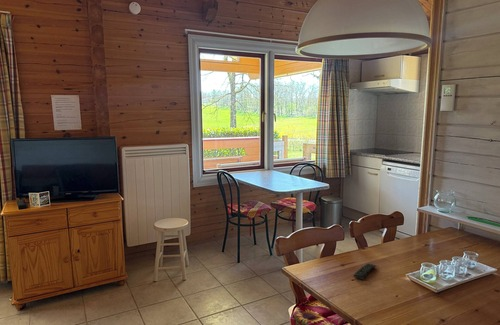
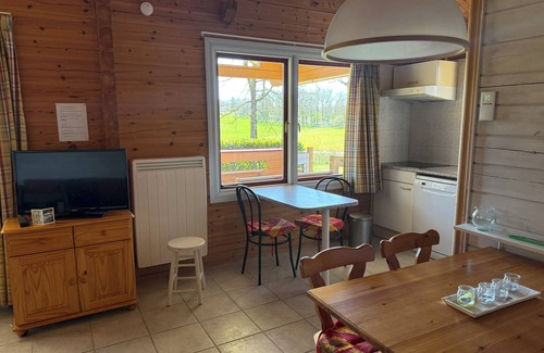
- remote control (365, 270)
